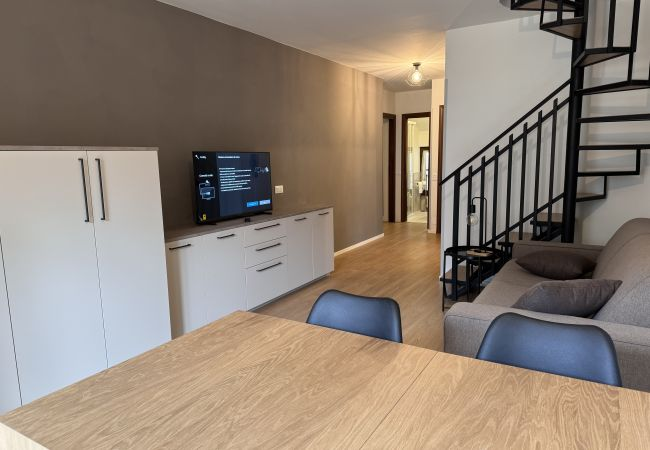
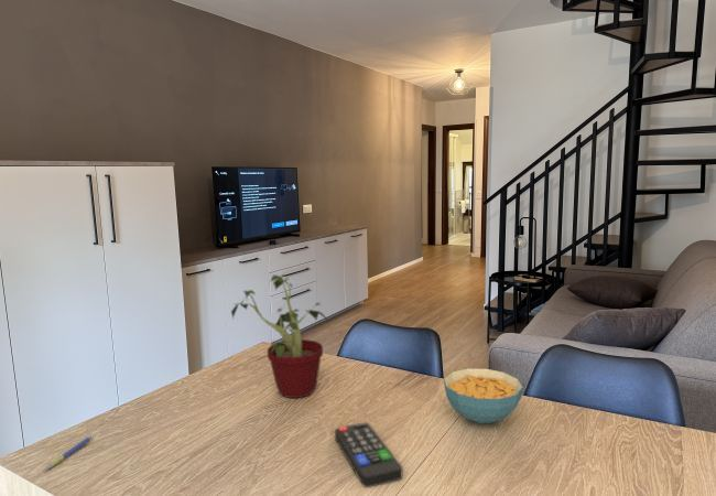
+ cereal bowl (481, 400)
+ pen (68, 452)
+ remote control (366, 451)
+ potted plant (275, 330)
